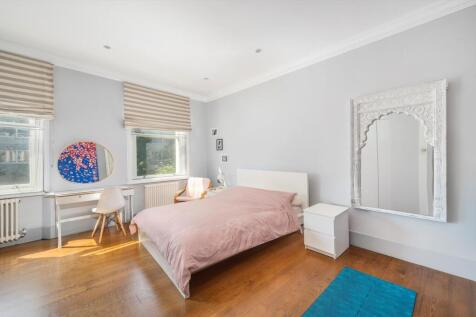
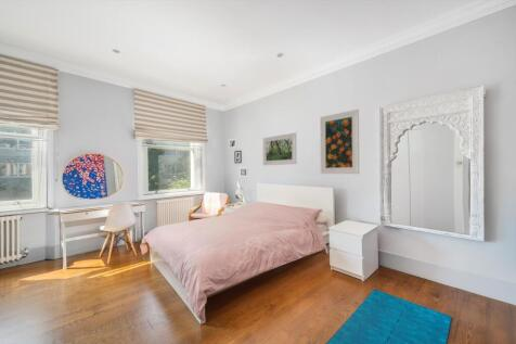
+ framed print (338, 143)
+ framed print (278, 150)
